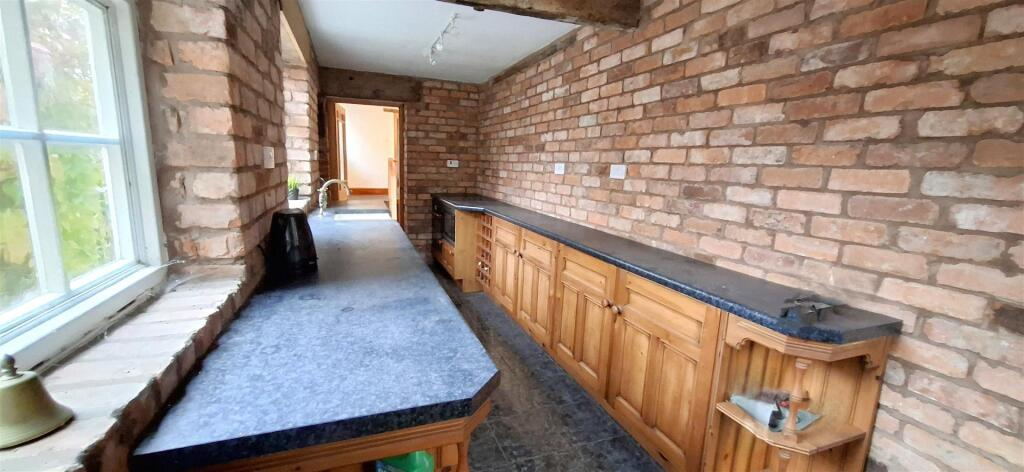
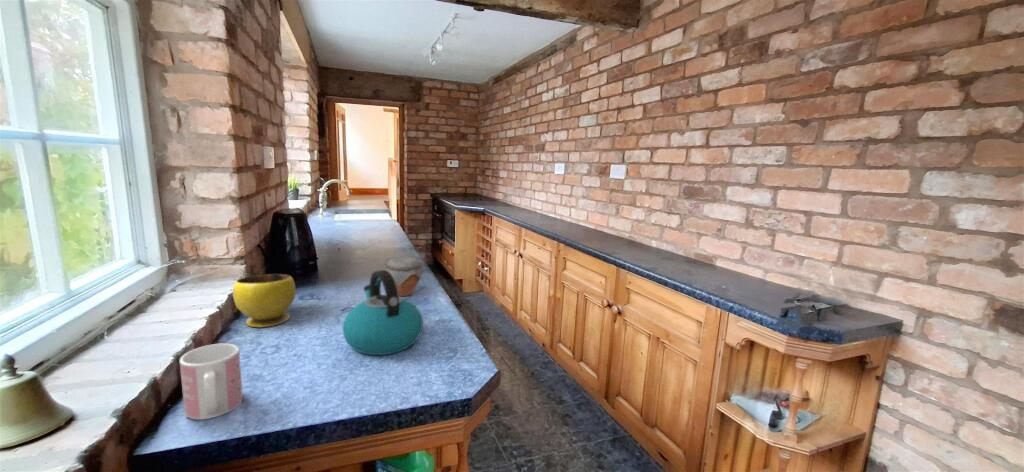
+ bowl (265, 298)
+ kettle (381, 305)
+ mug (212, 383)
+ jar (404, 276)
